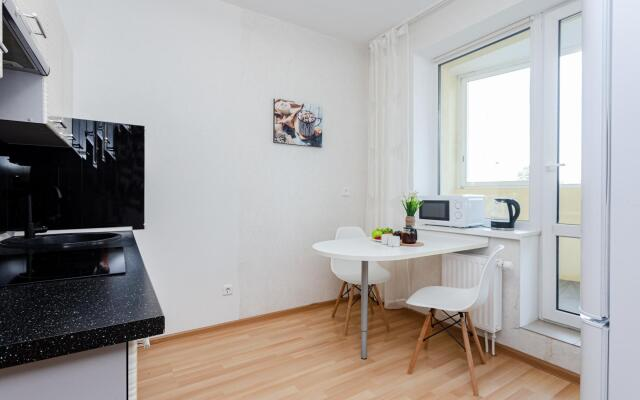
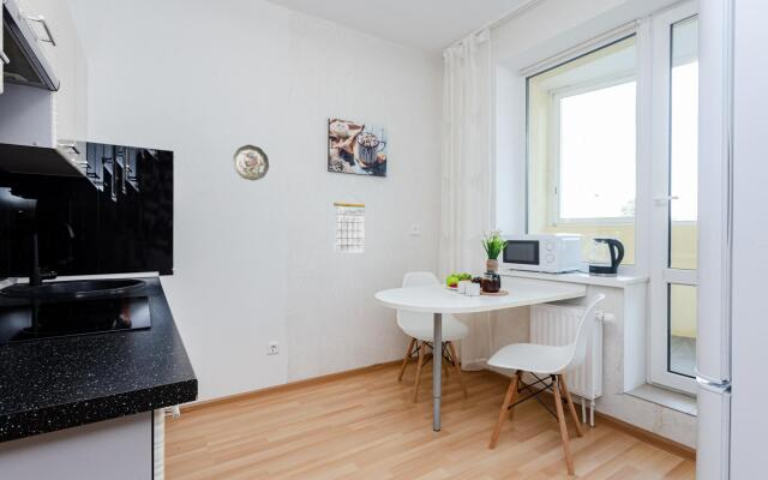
+ calendar (349, 222)
+ decorative plate (251, 162)
